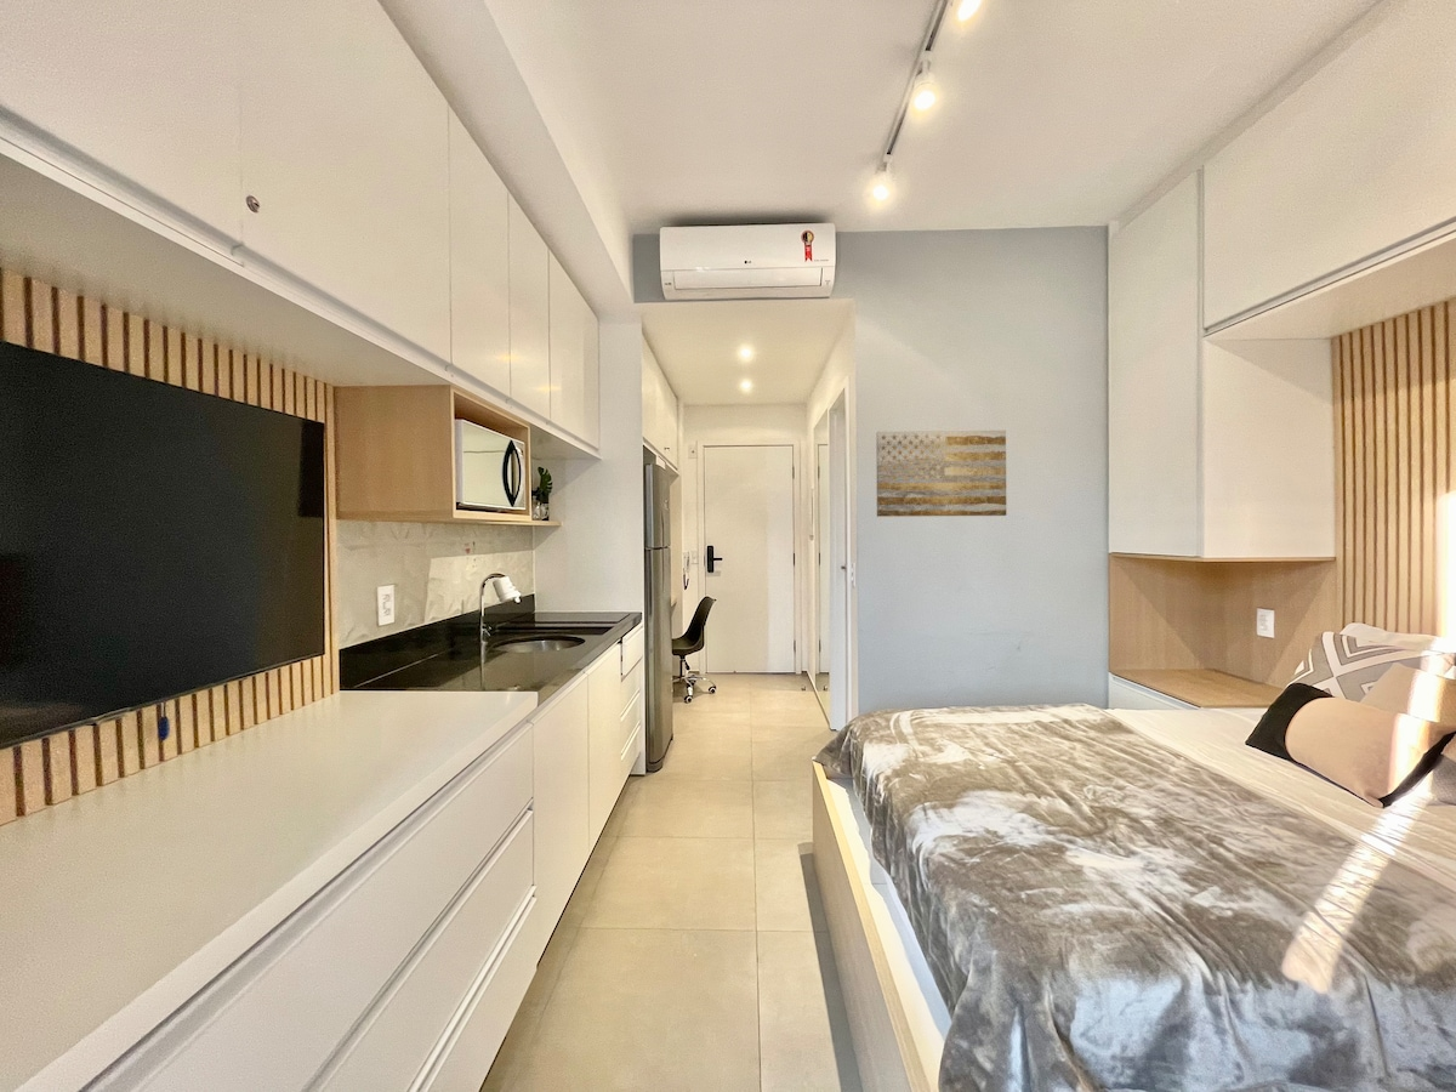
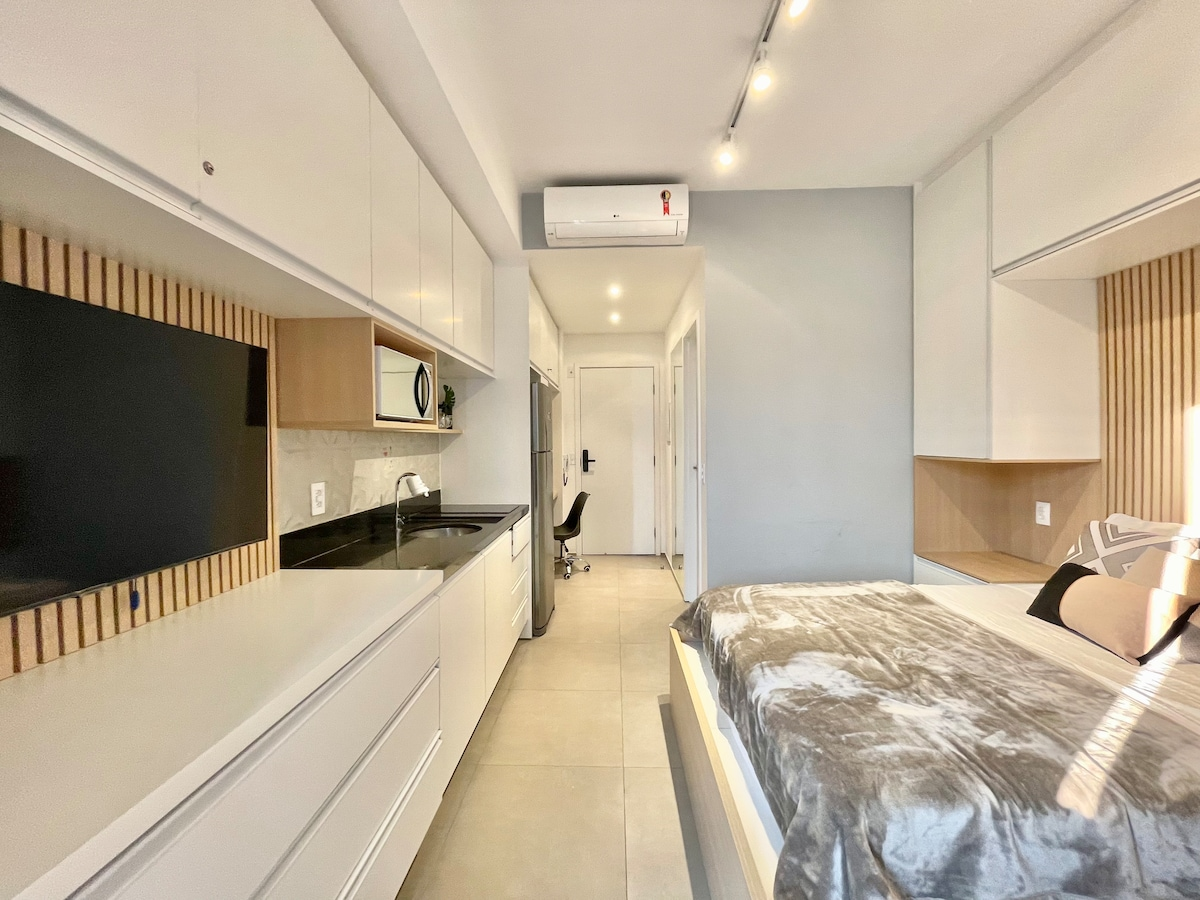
- wall art (940, 473)
